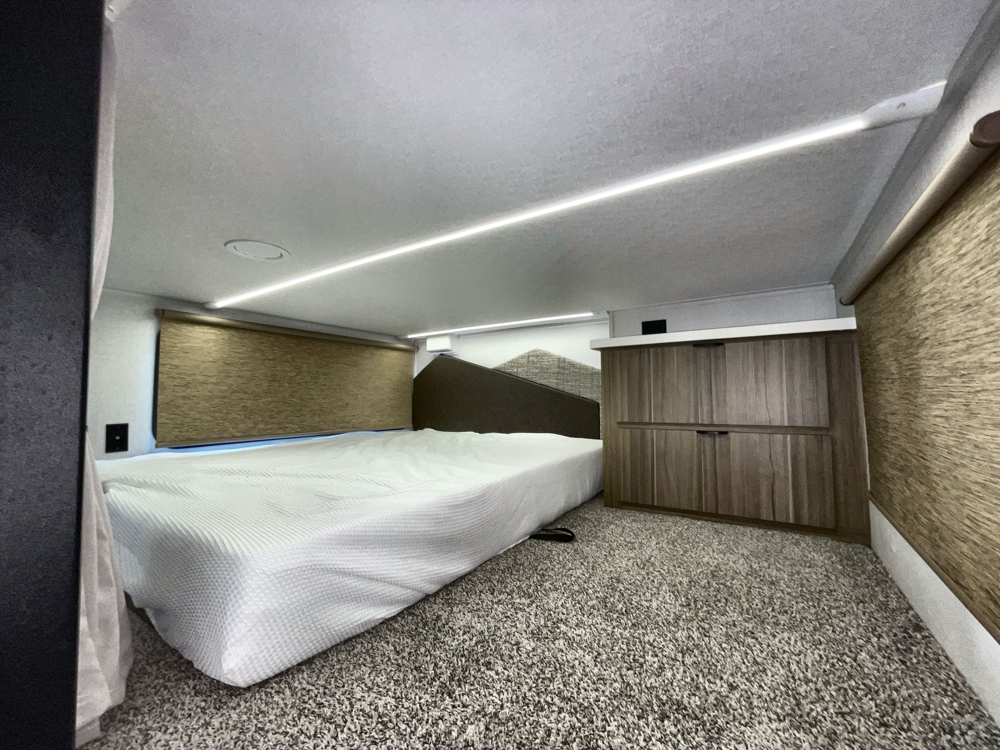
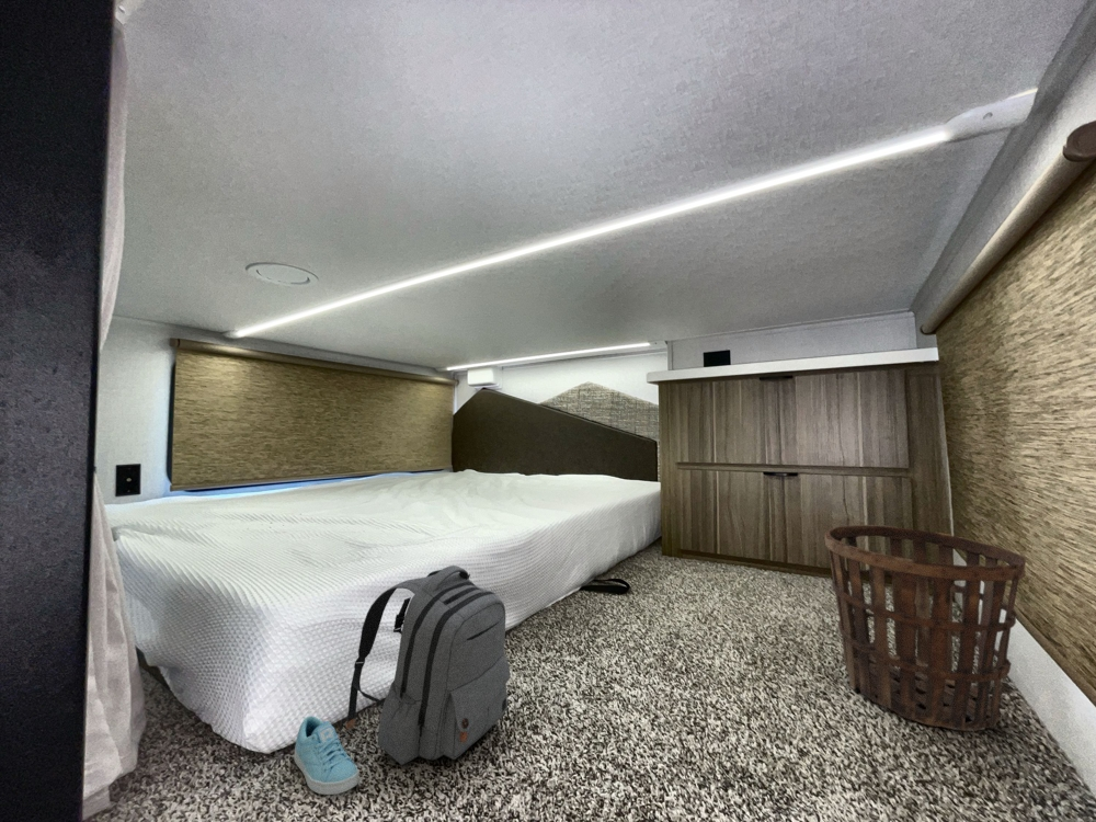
+ basket (917, 617)
+ sneaker (323, 751)
+ backpack (438, 643)
